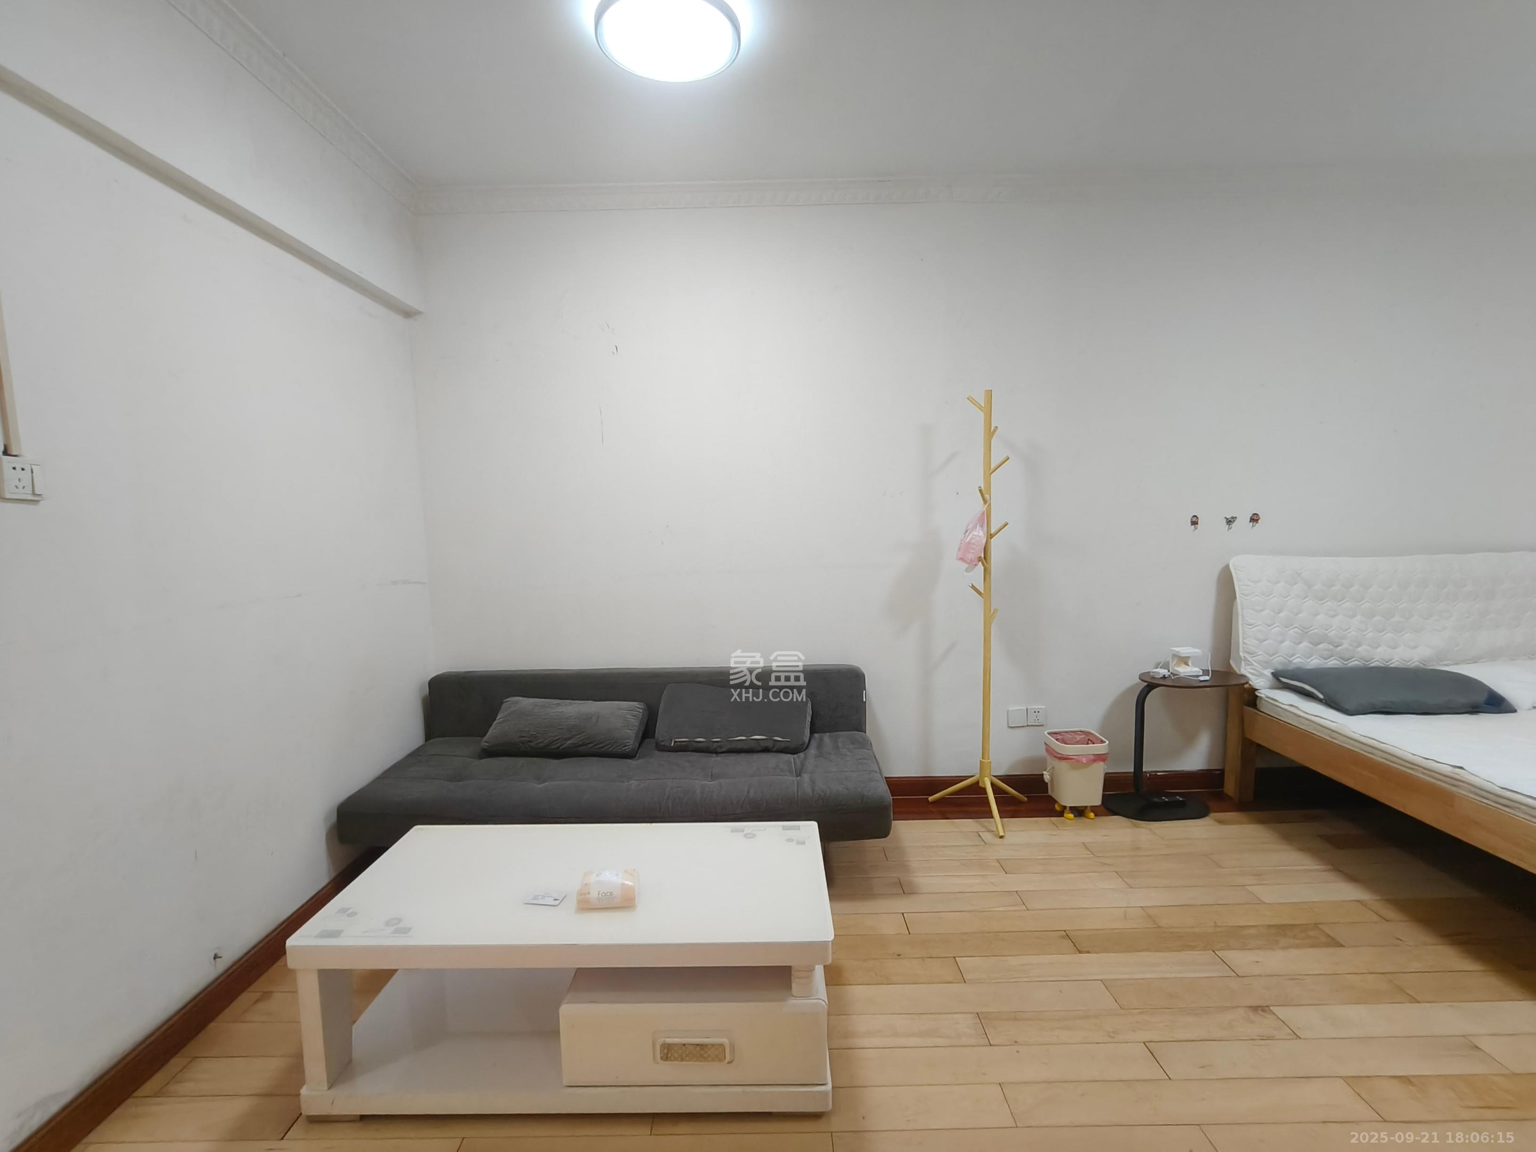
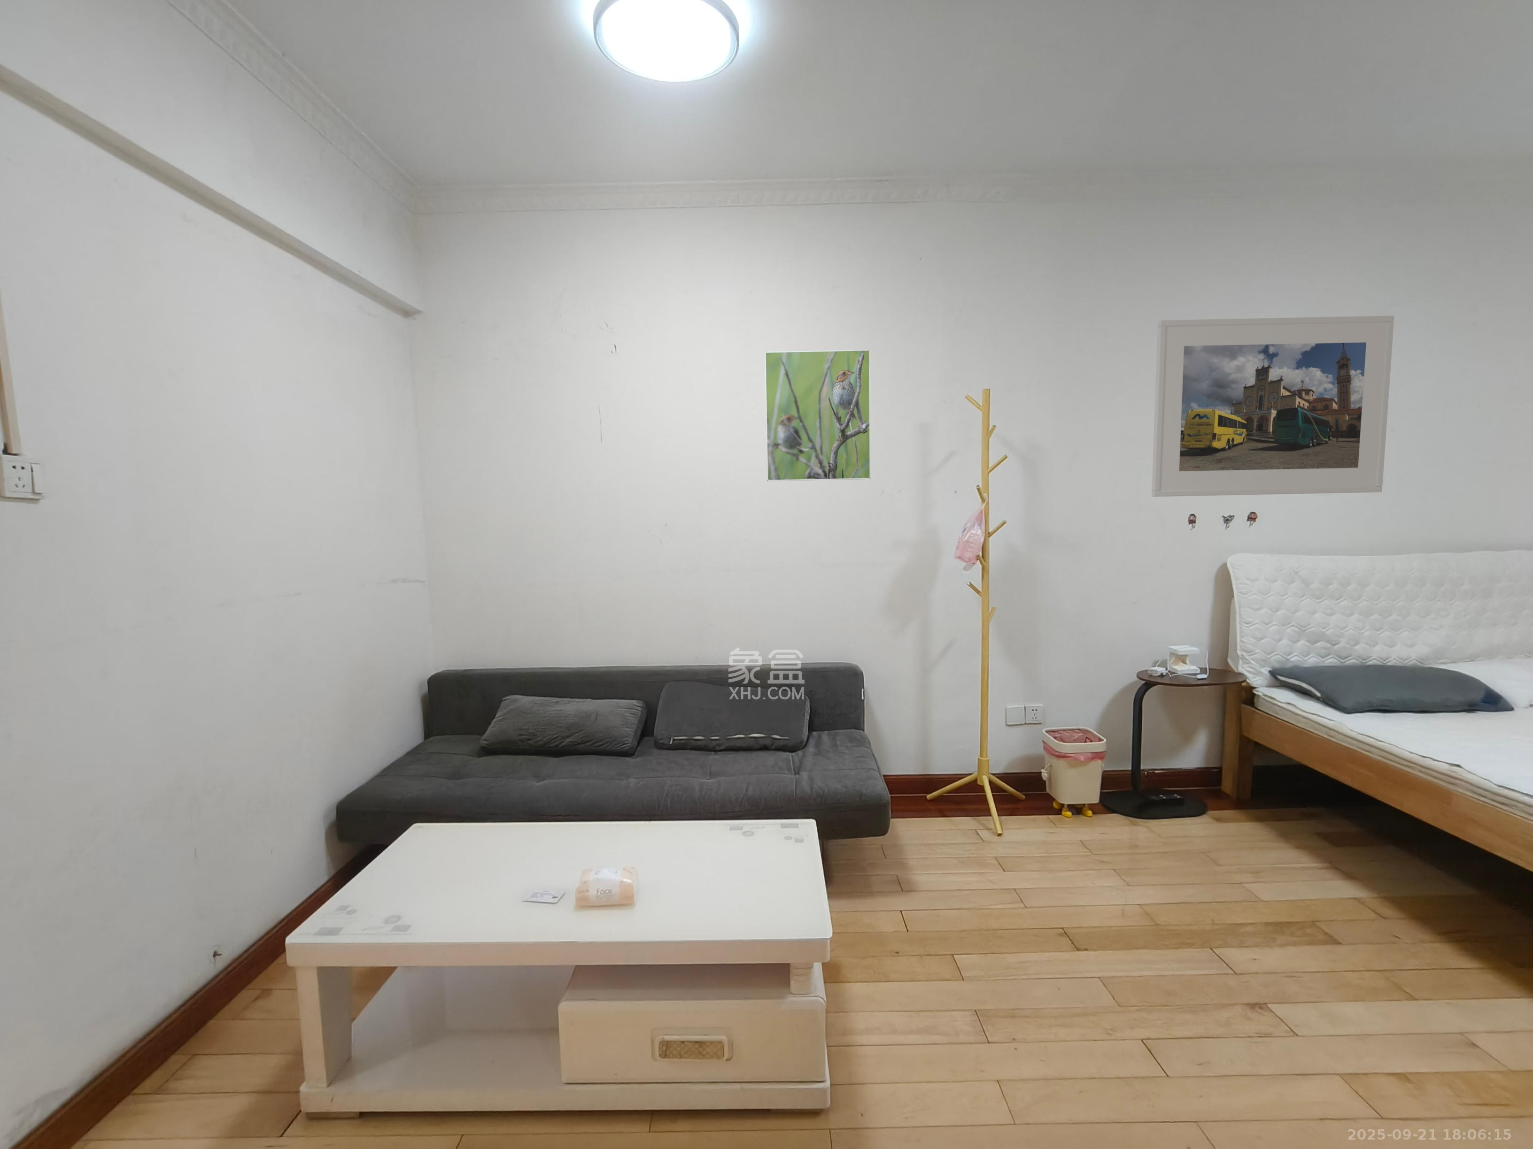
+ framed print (1270, 408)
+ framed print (817, 416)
